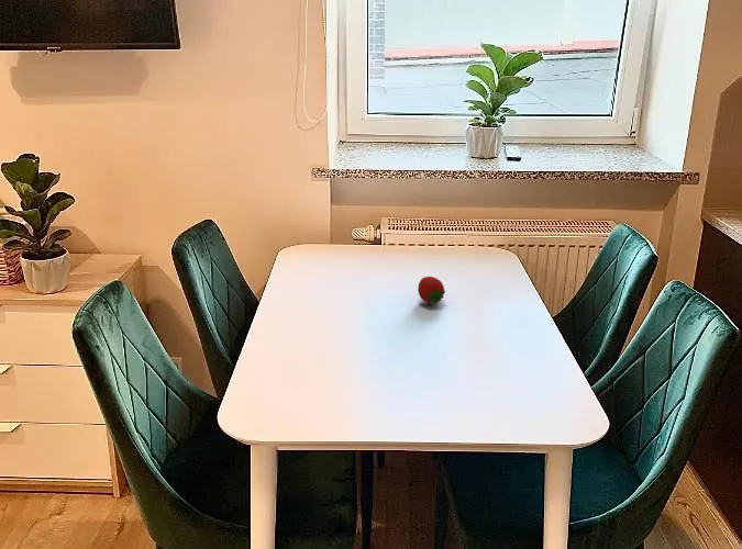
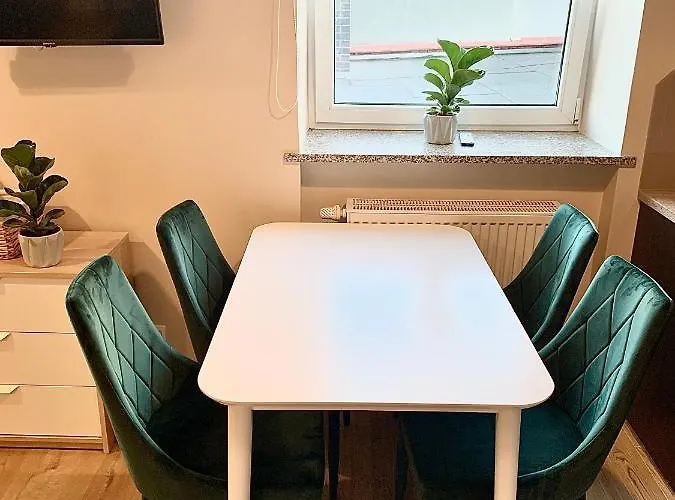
- fruit (430, 289)
